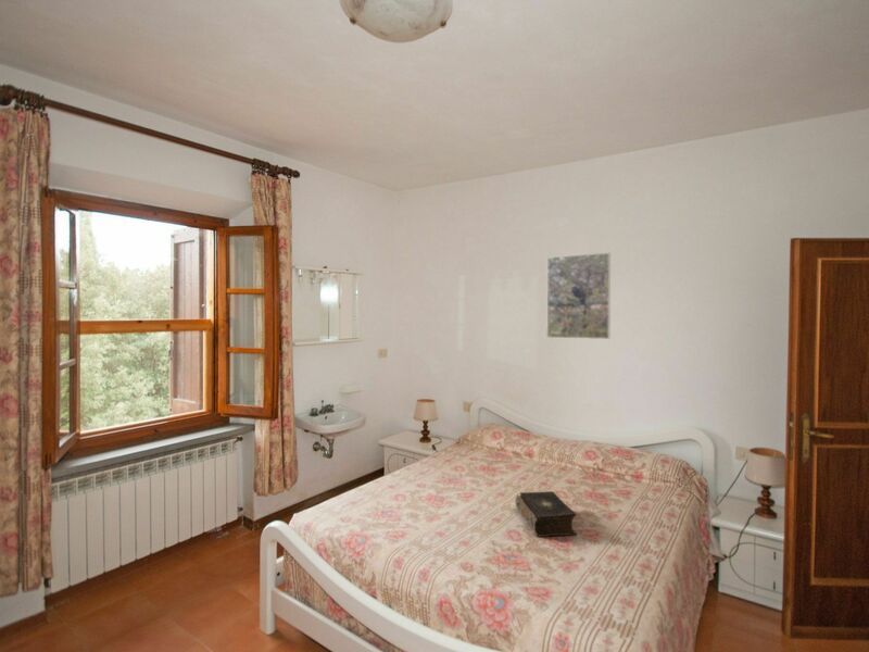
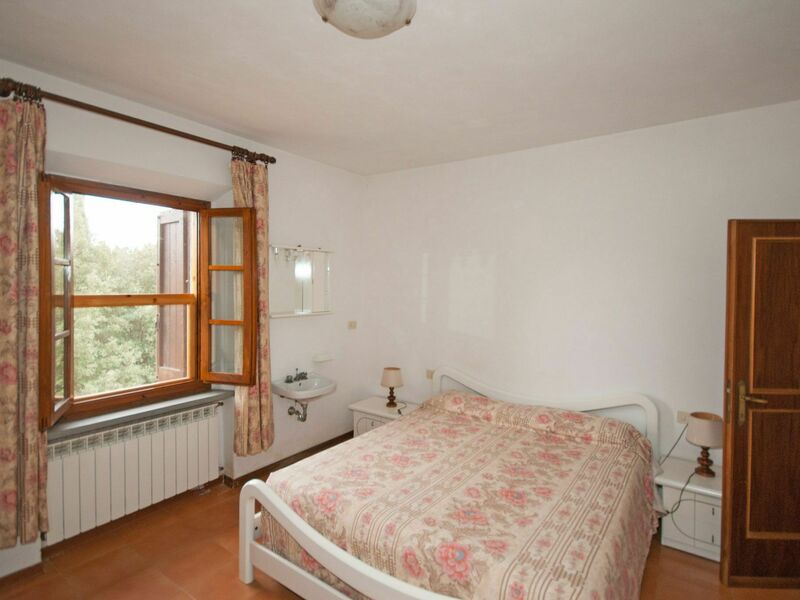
- book (544, 512)
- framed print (577, 297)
